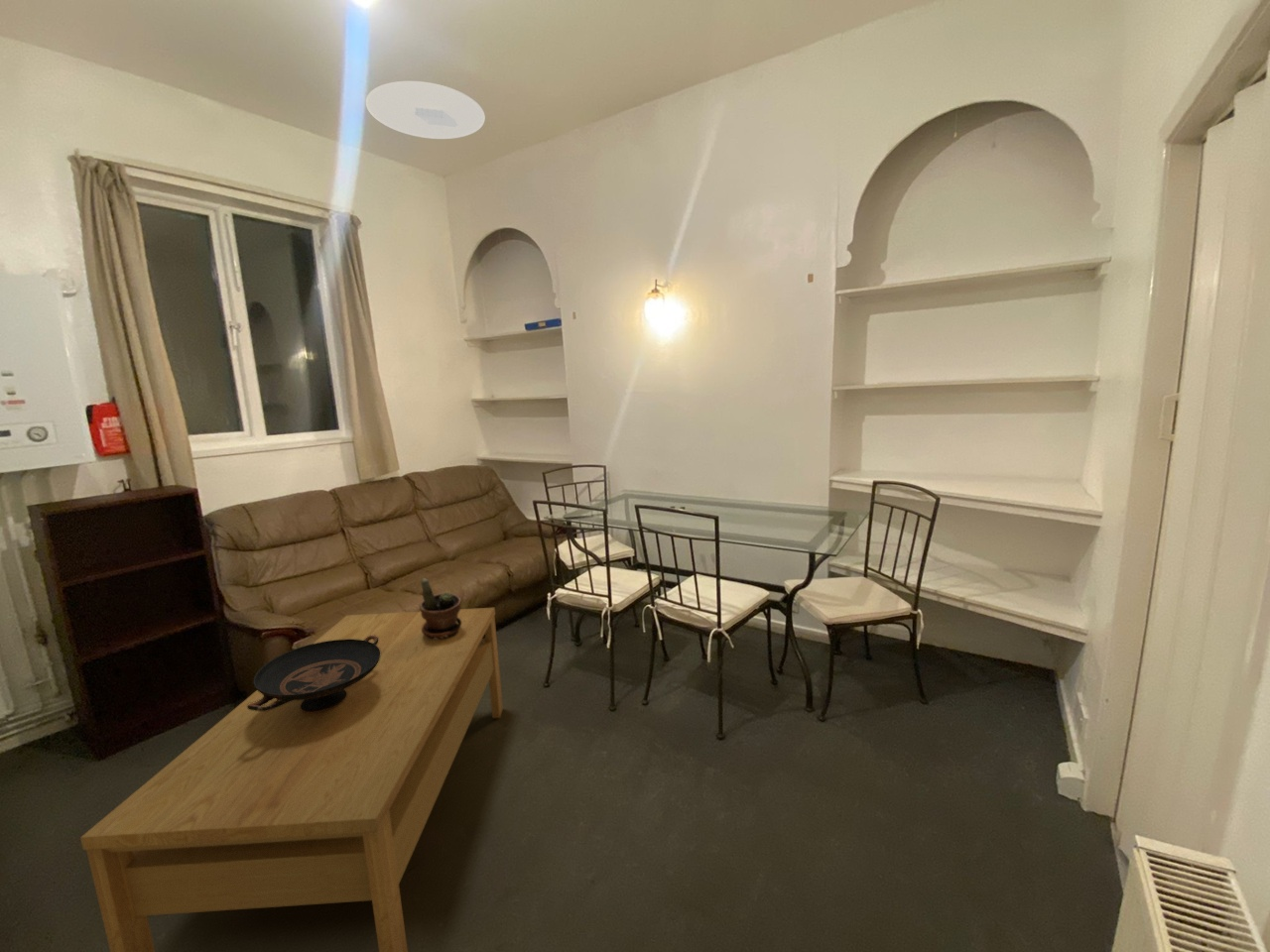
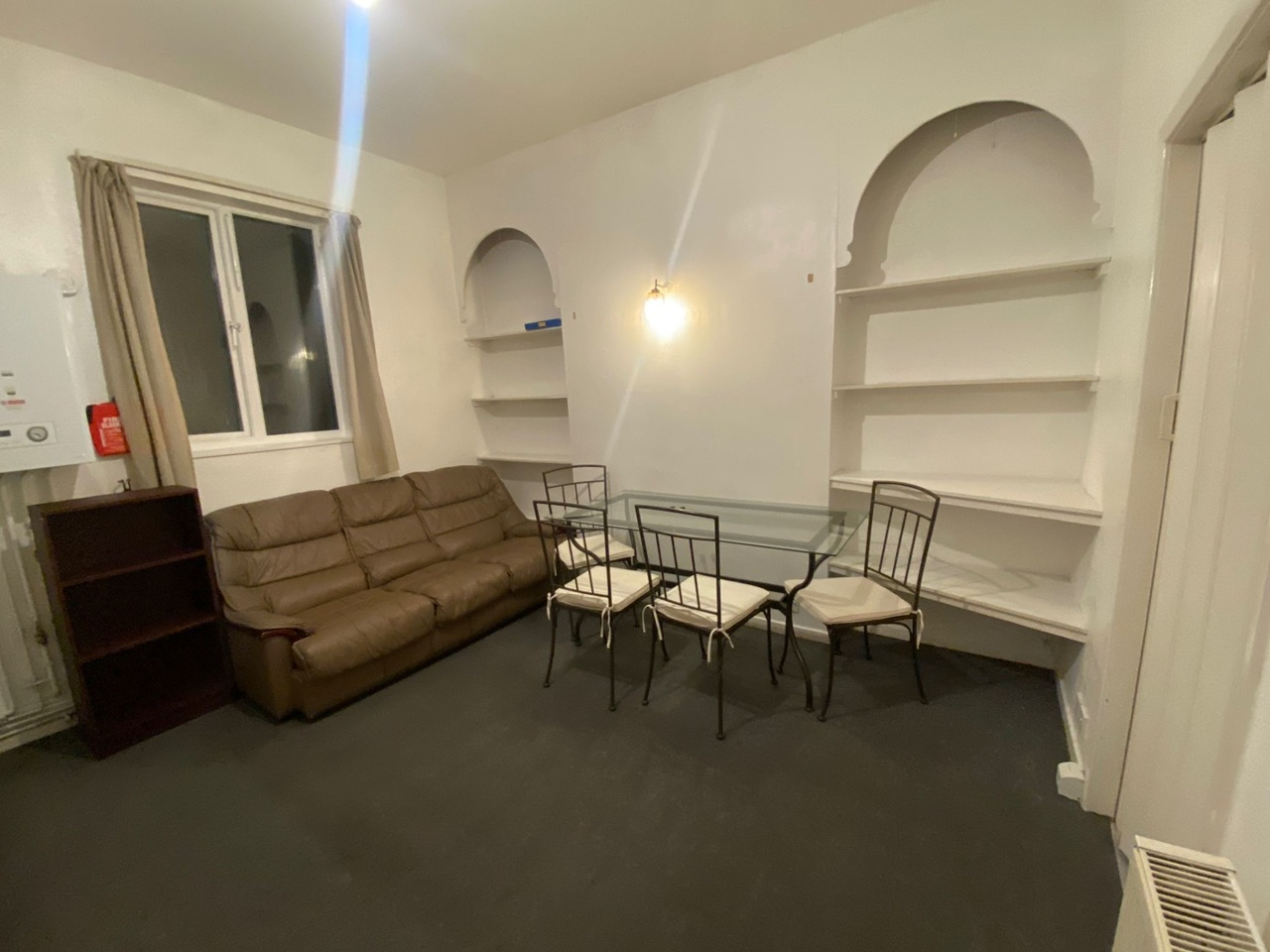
- decorative bowl (321, 681)
- potted plant (440, 603)
- ceiling light (427, 107)
- coffee table (365, 752)
